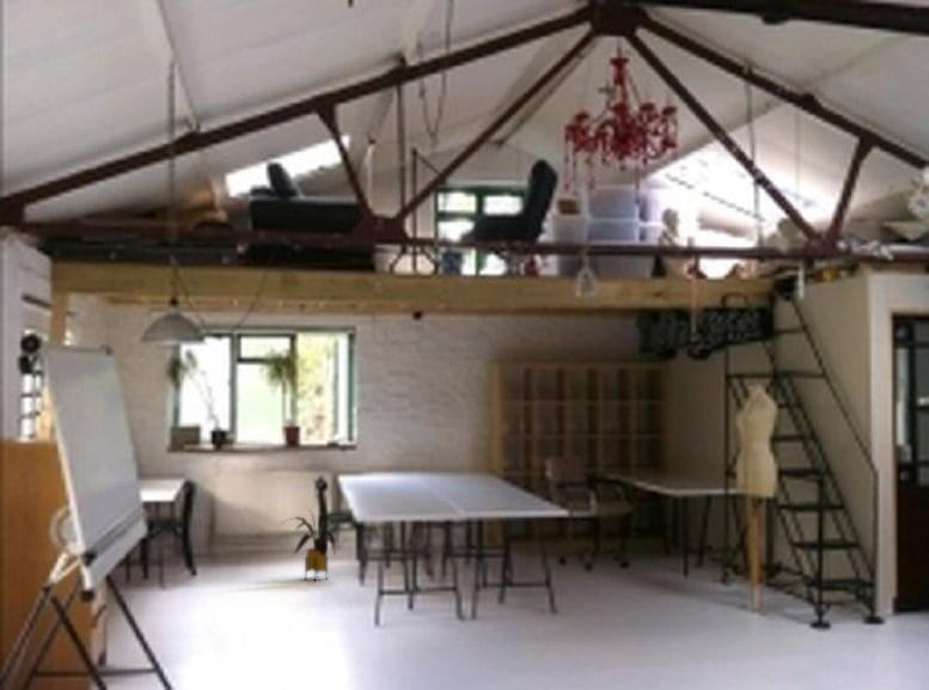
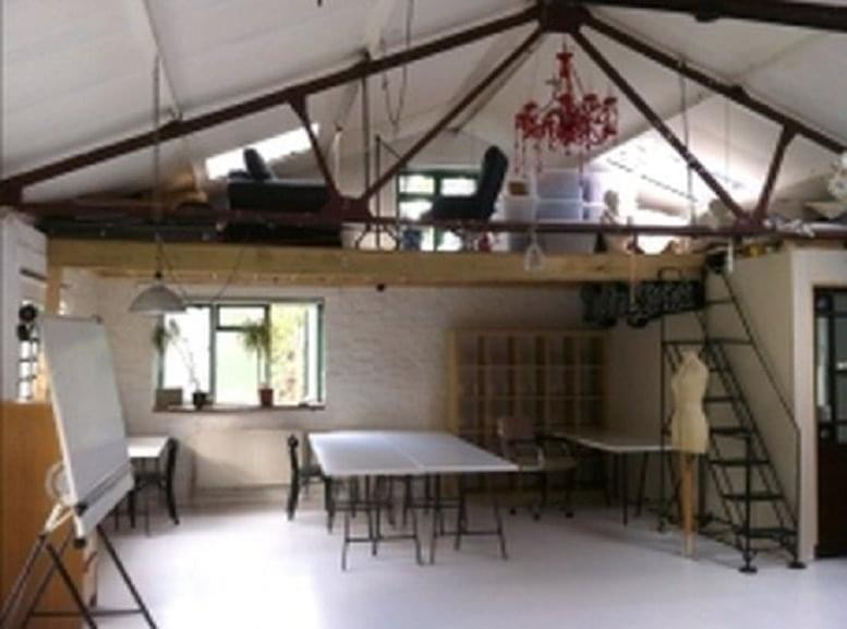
- house plant (319, 543)
